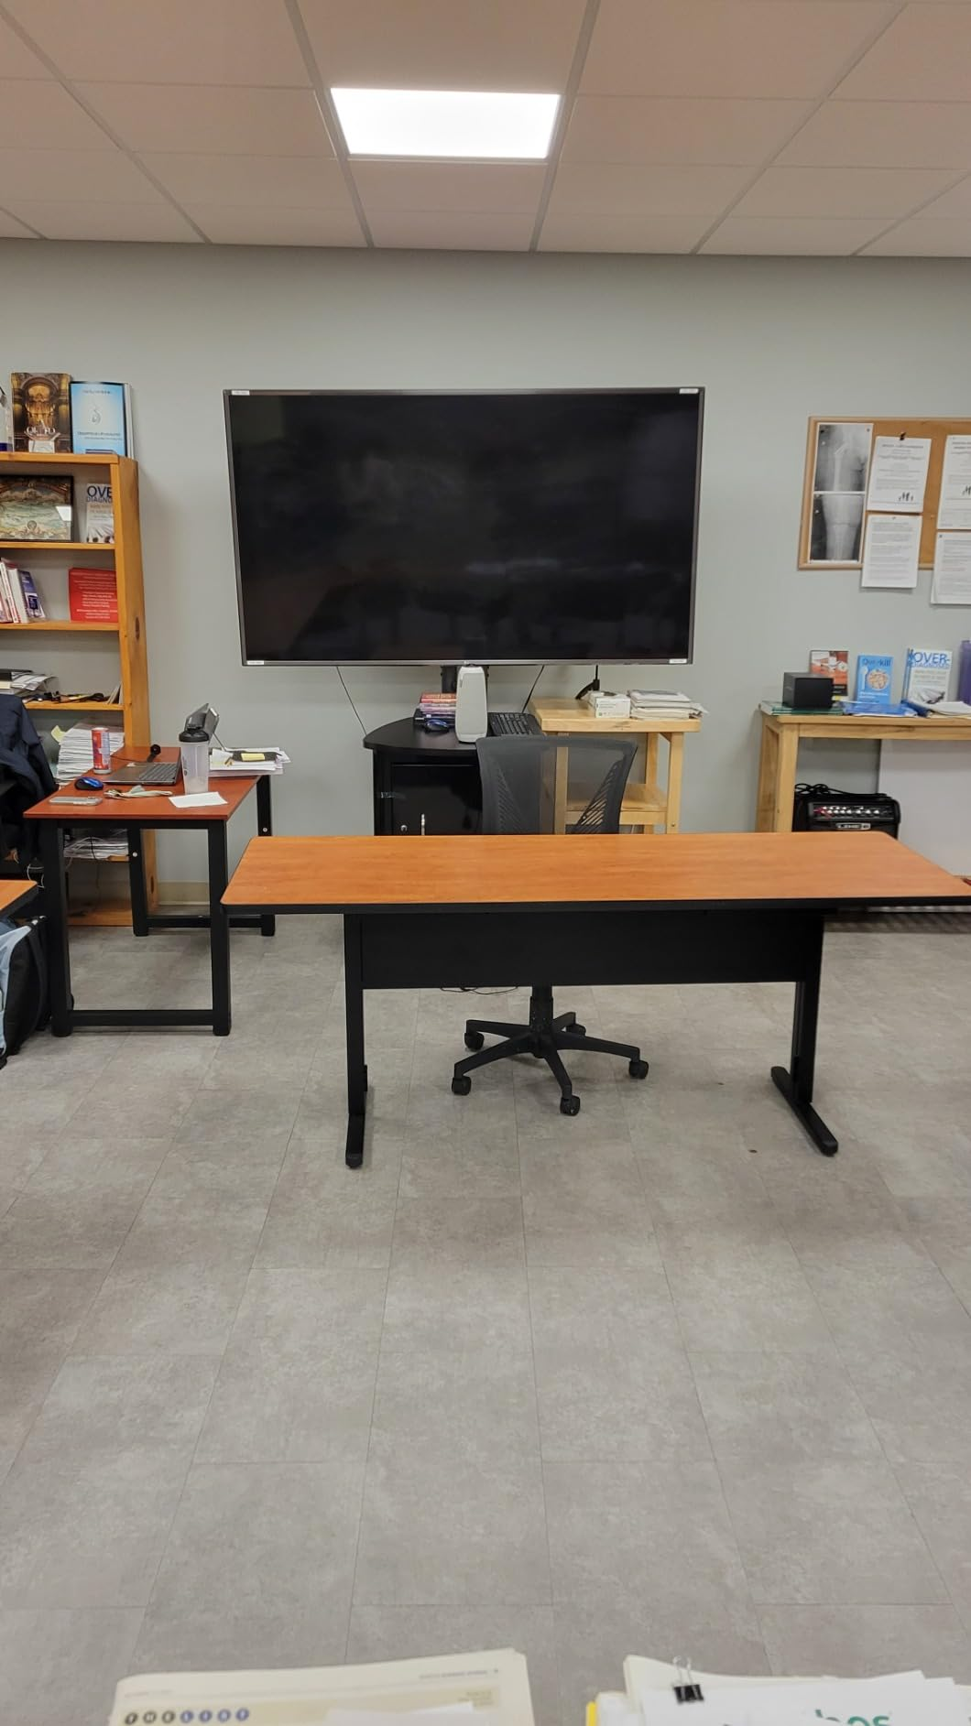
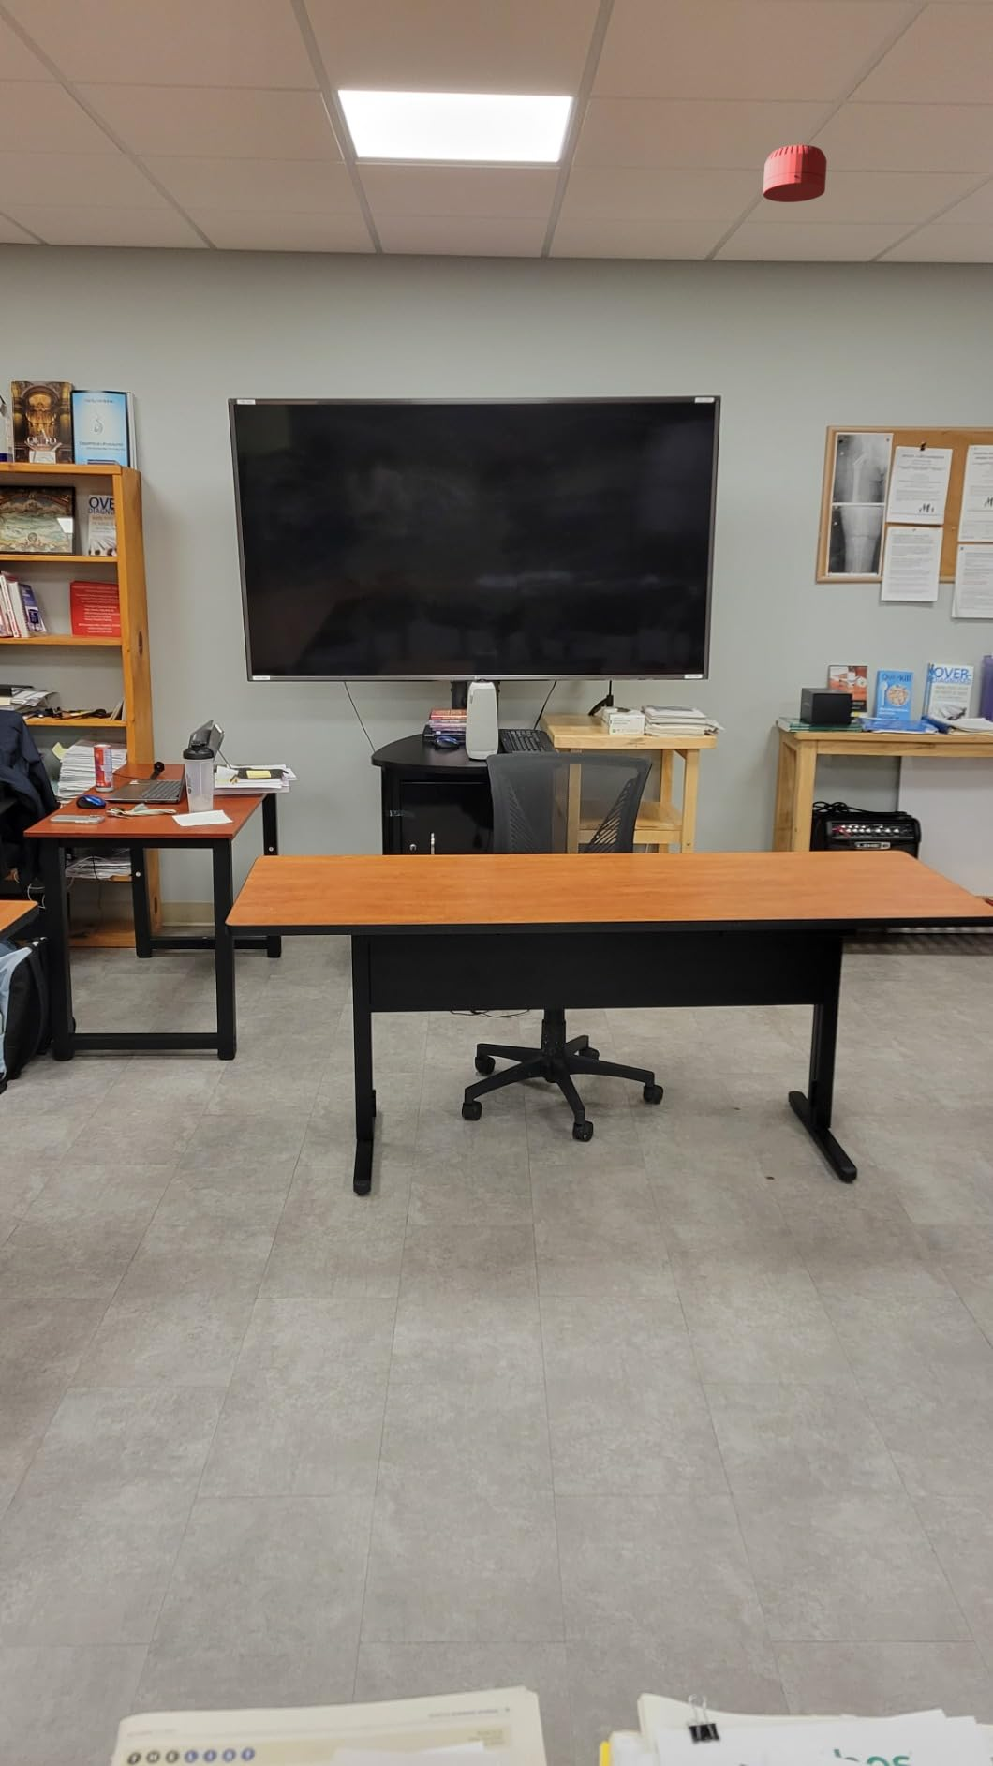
+ smoke detector (794, 172)
